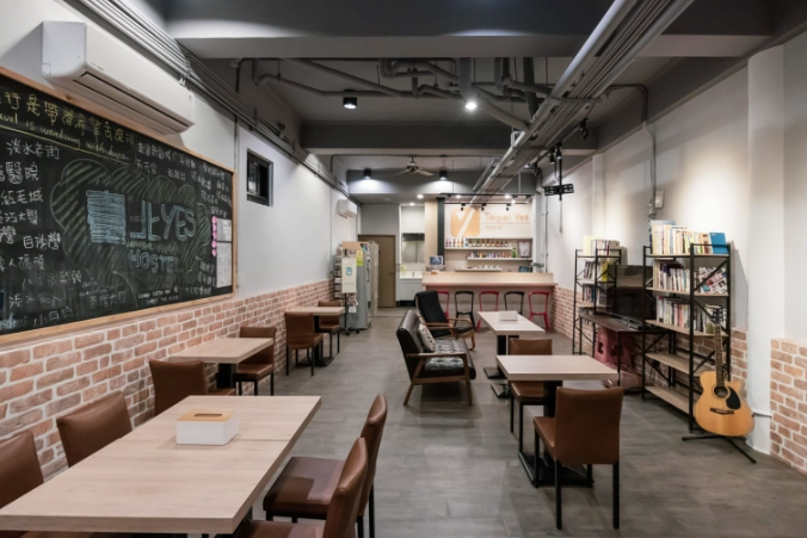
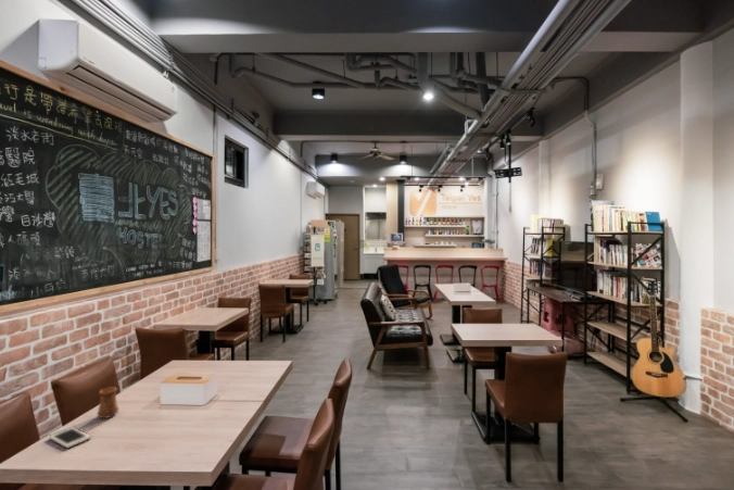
+ cup (107, 402)
+ cell phone (69, 437)
